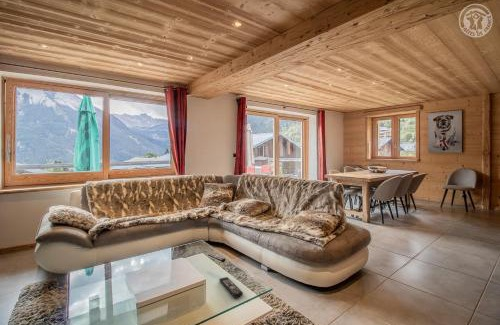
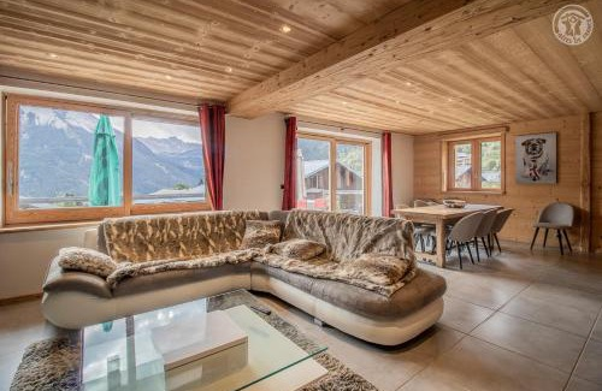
- remote control (230, 286)
